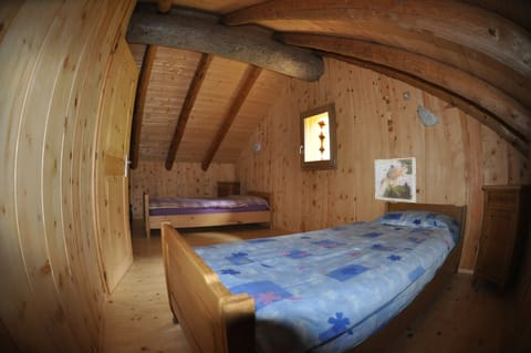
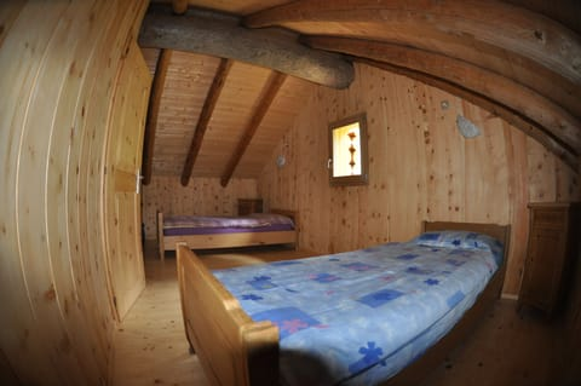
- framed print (394, 179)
